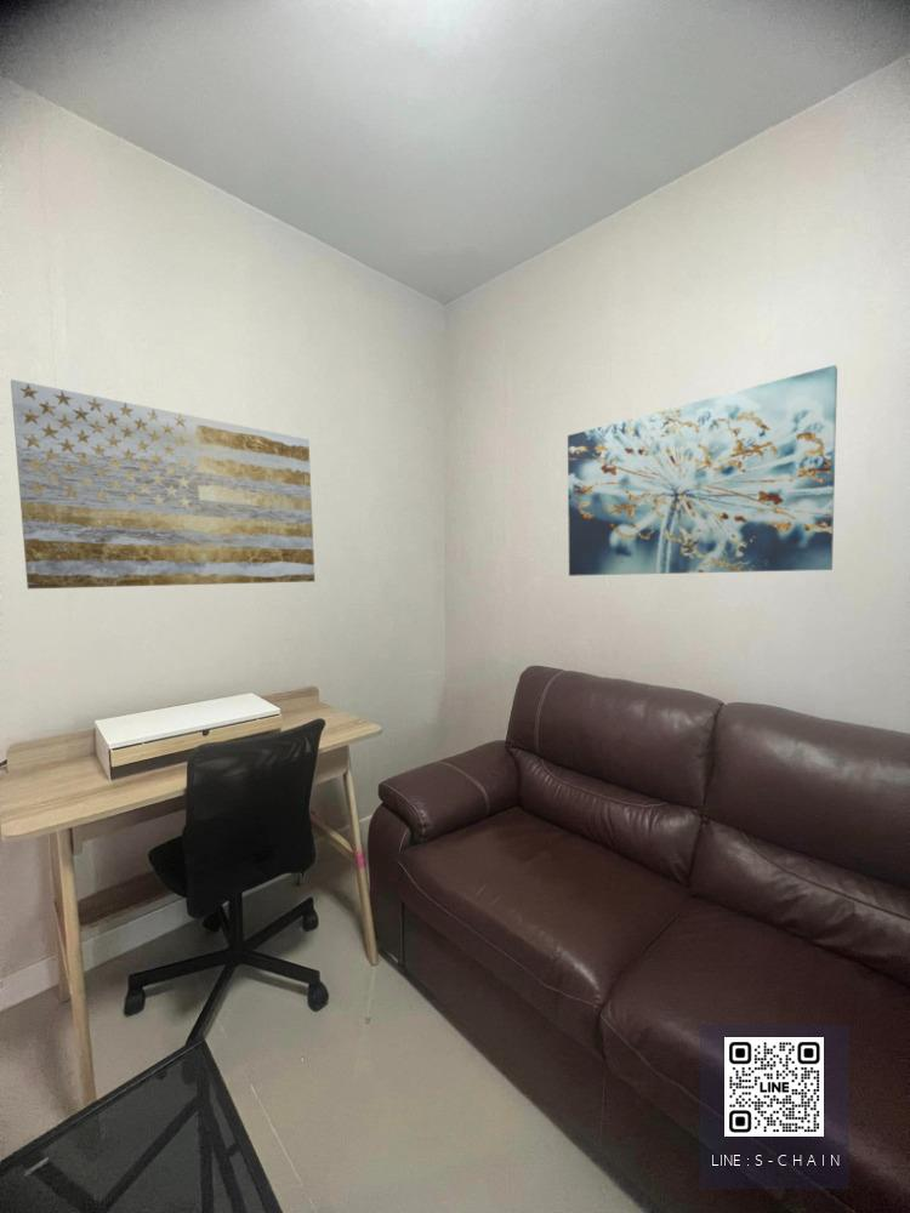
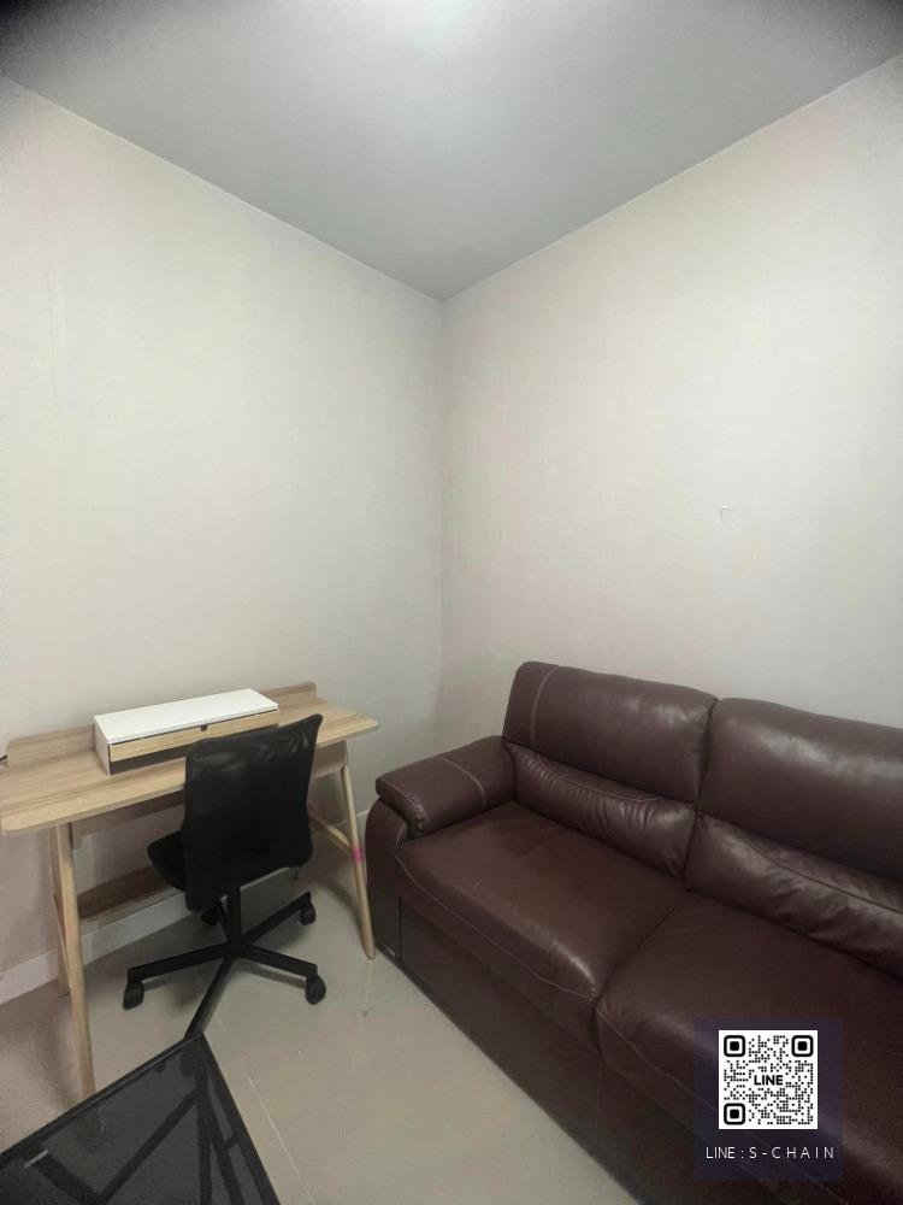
- wall art (192, 501)
- wall art (677, 491)
